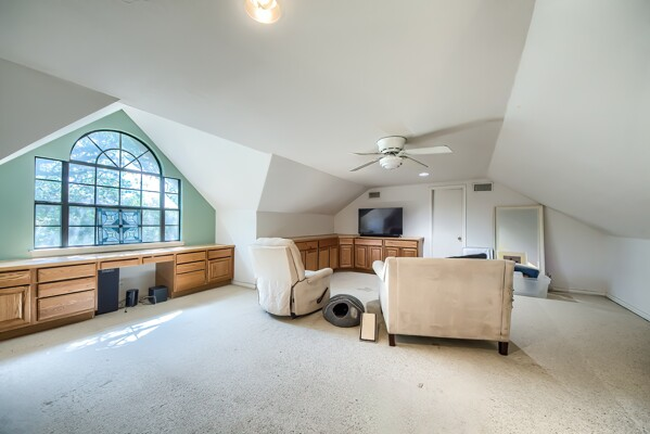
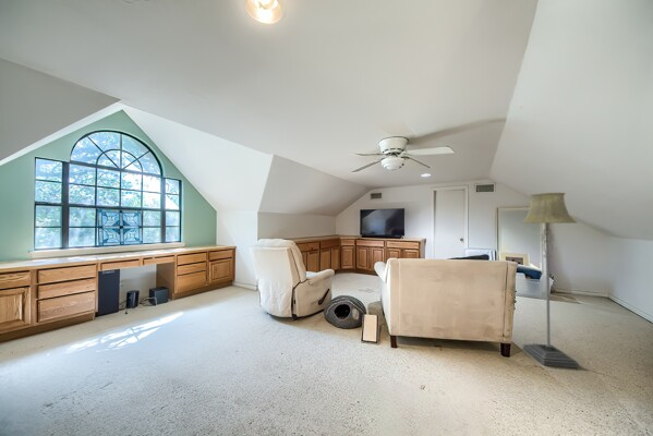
+ floor lamp (547, 275)
